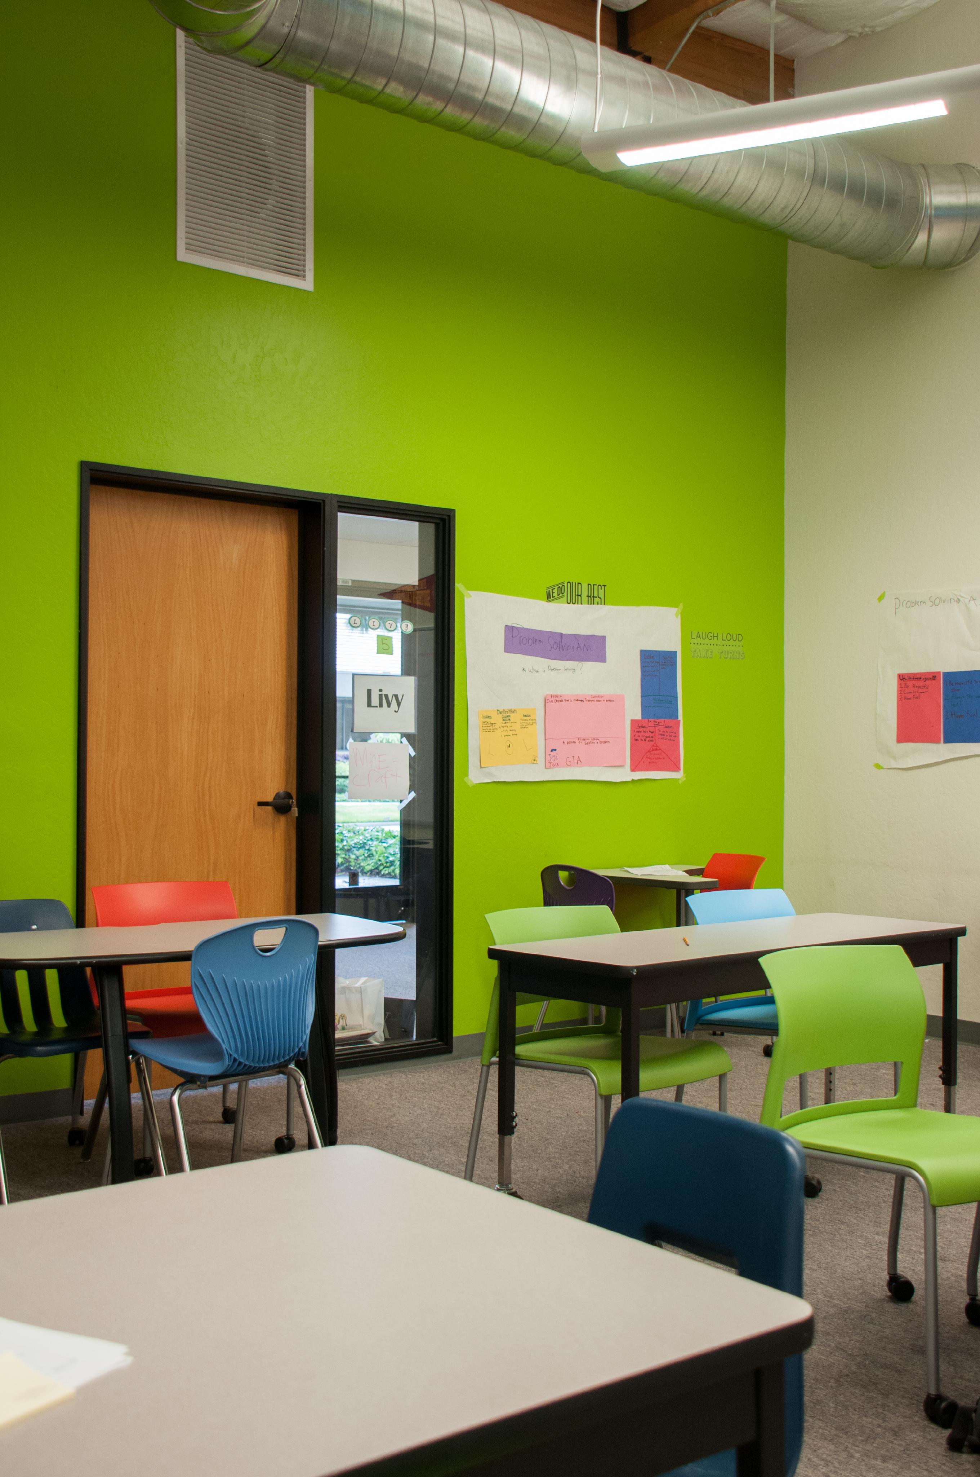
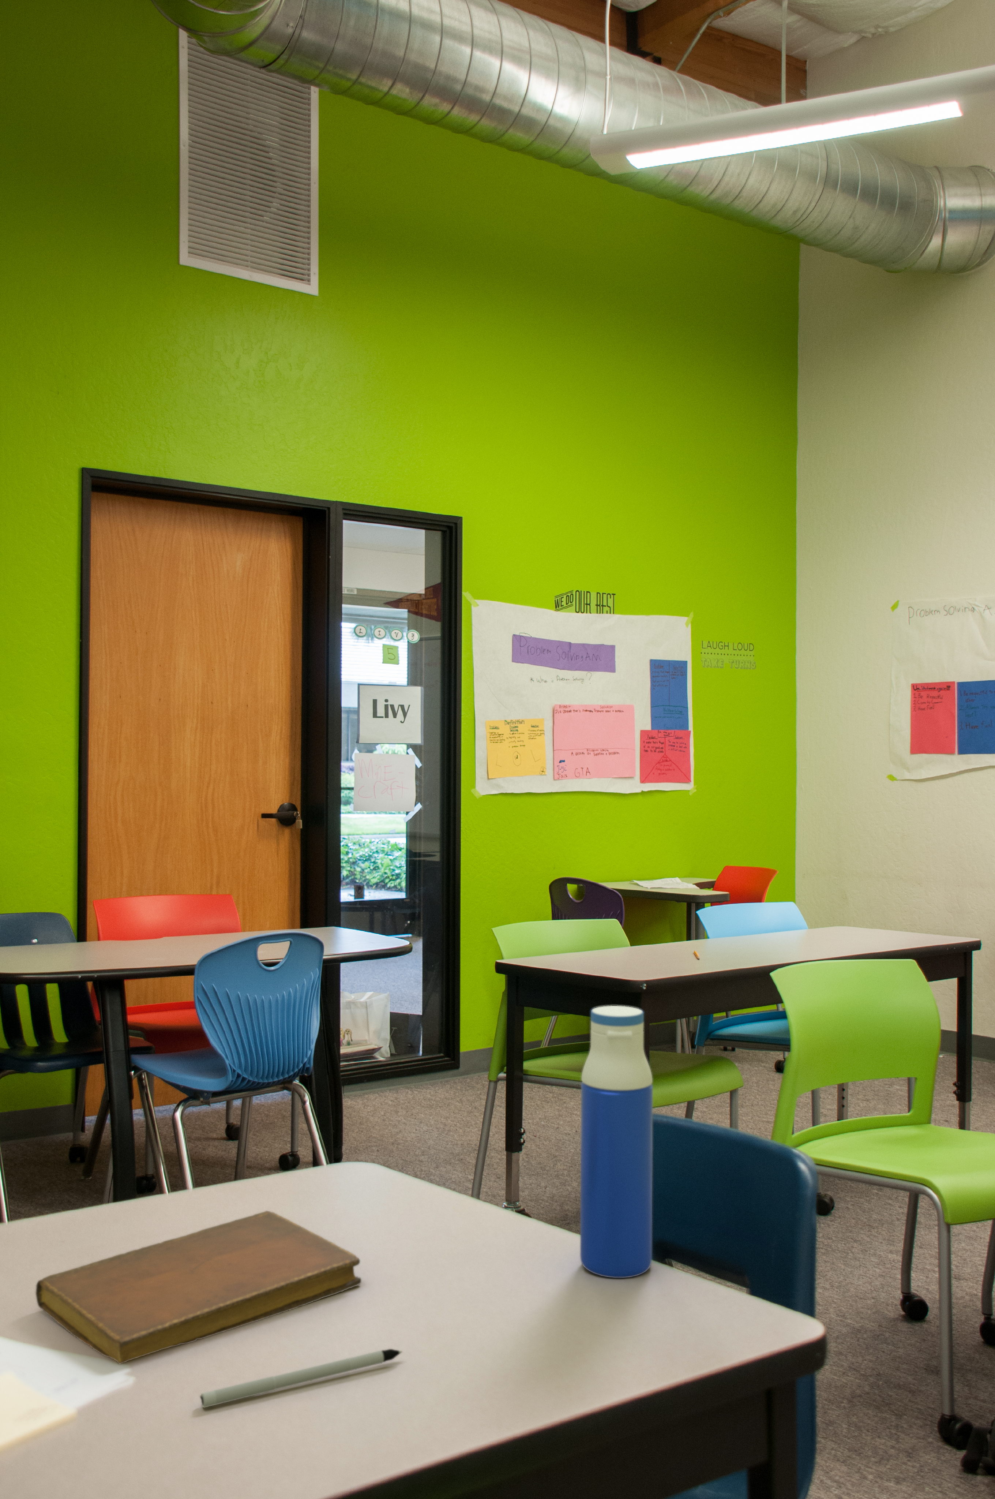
+ water bottle (616, 1137)
+ pen (305, 1375)
+ notebook (202, 1280)
